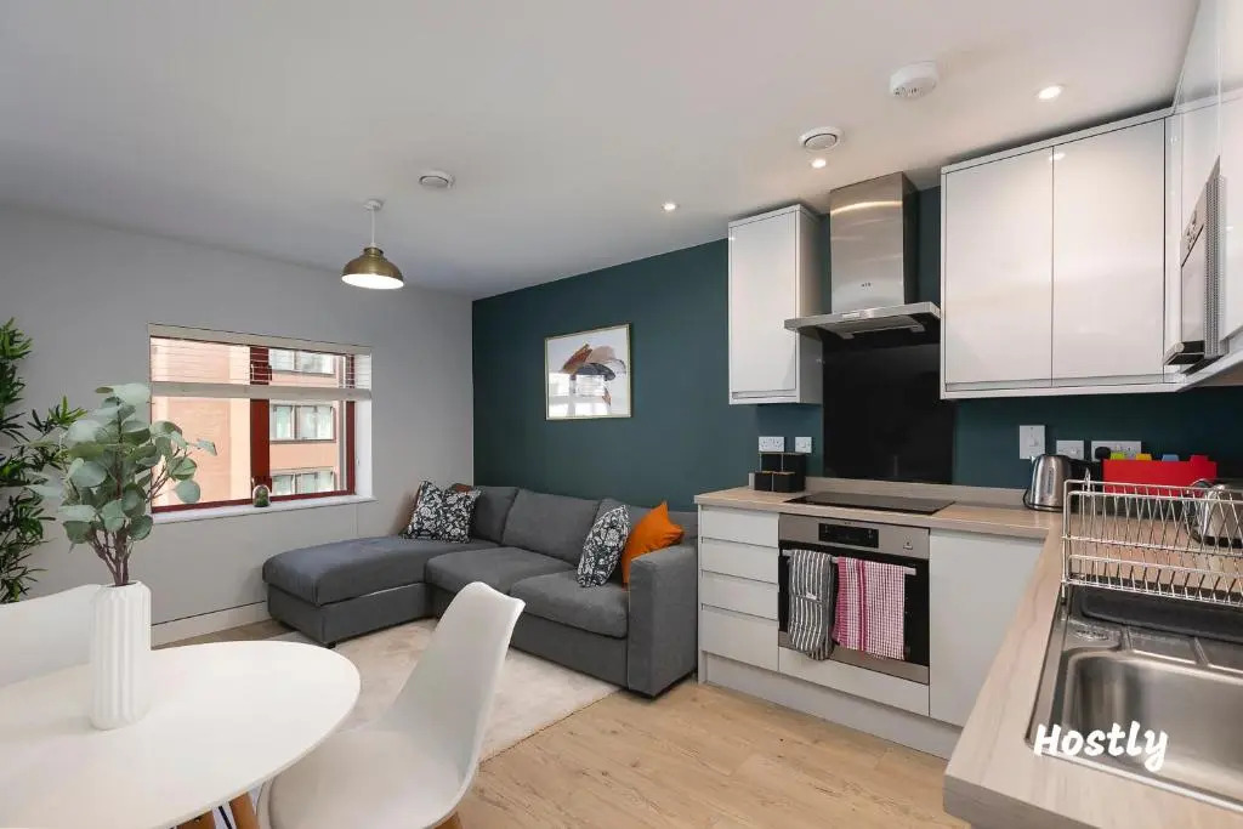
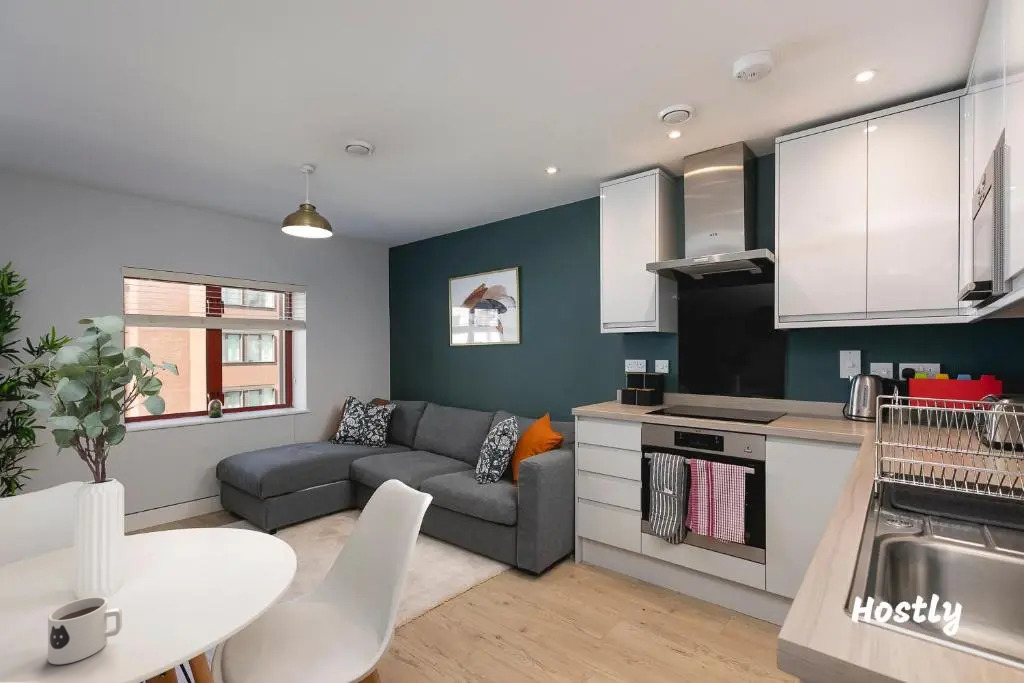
+ mug (85, 626)
